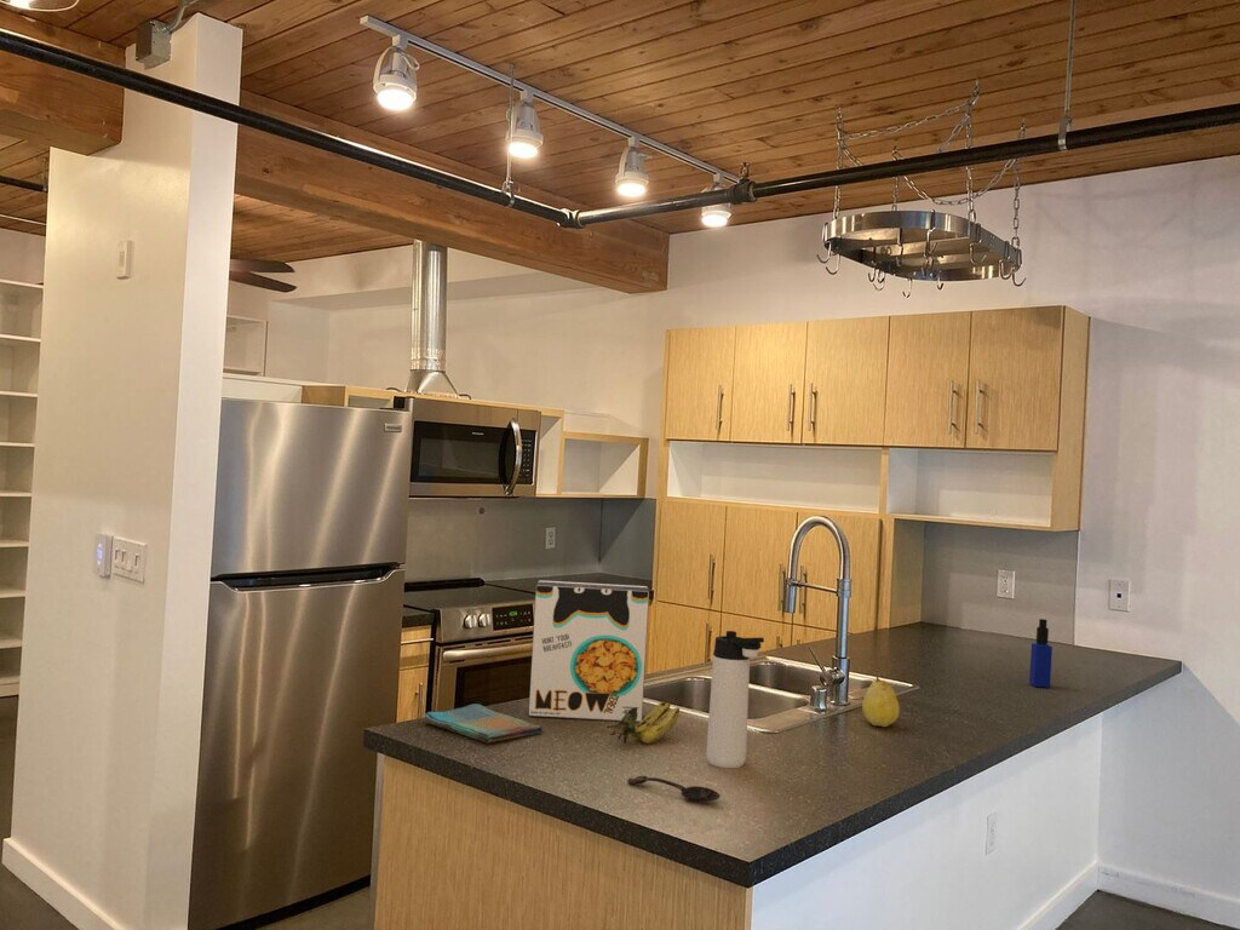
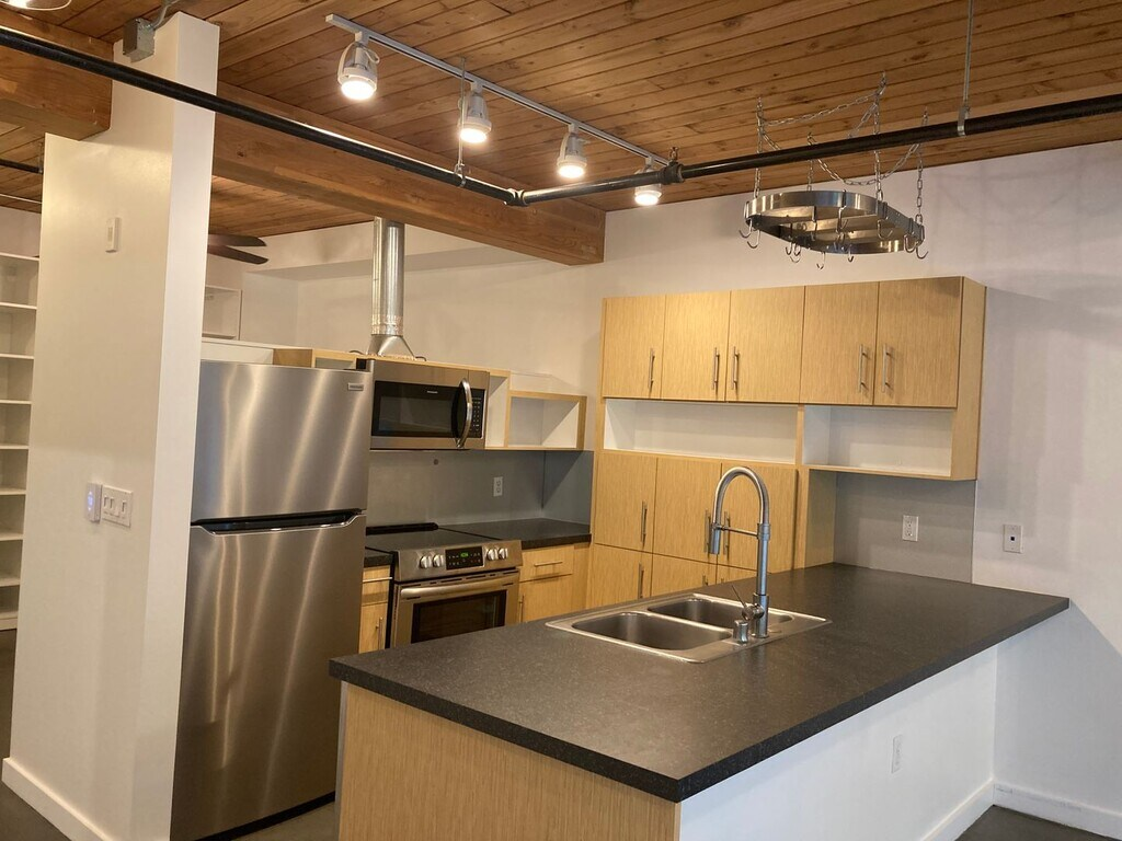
- dish towel (482, 722)
- fruit (880, 700)
- spoon (673, 786)
- thermos bottle (735, 699)
- cereal box (589, 649)
- banana (647, 722)
- bottle (1041, 651)
